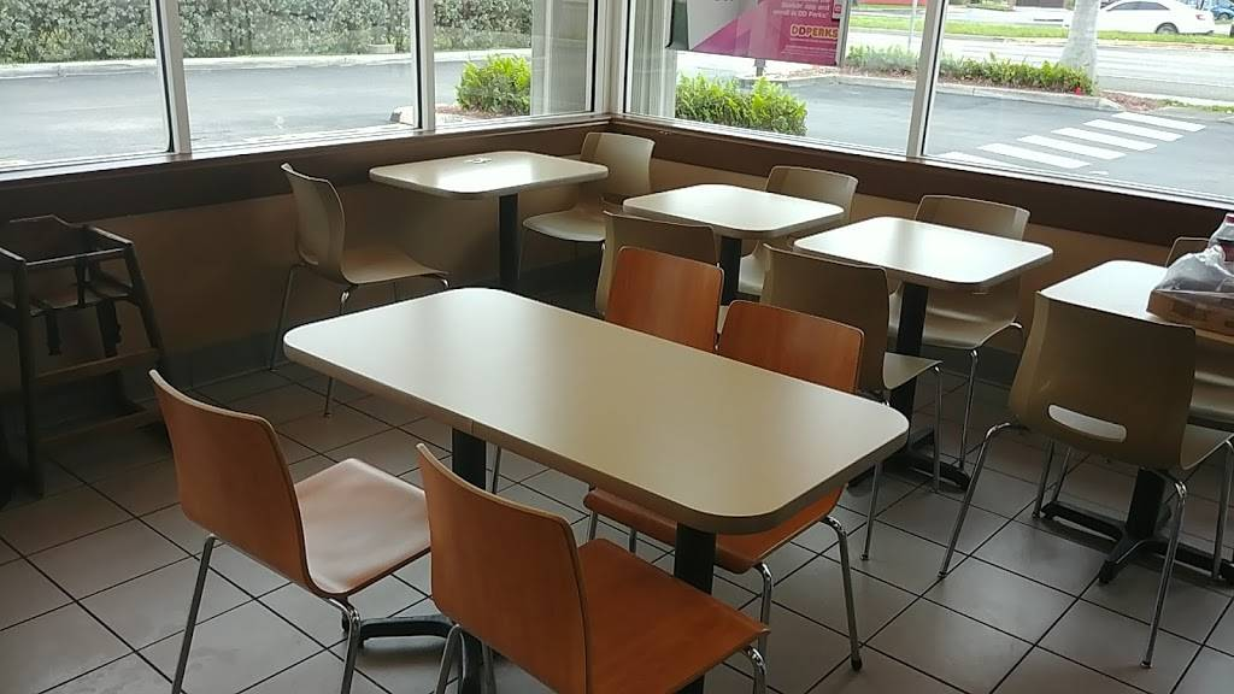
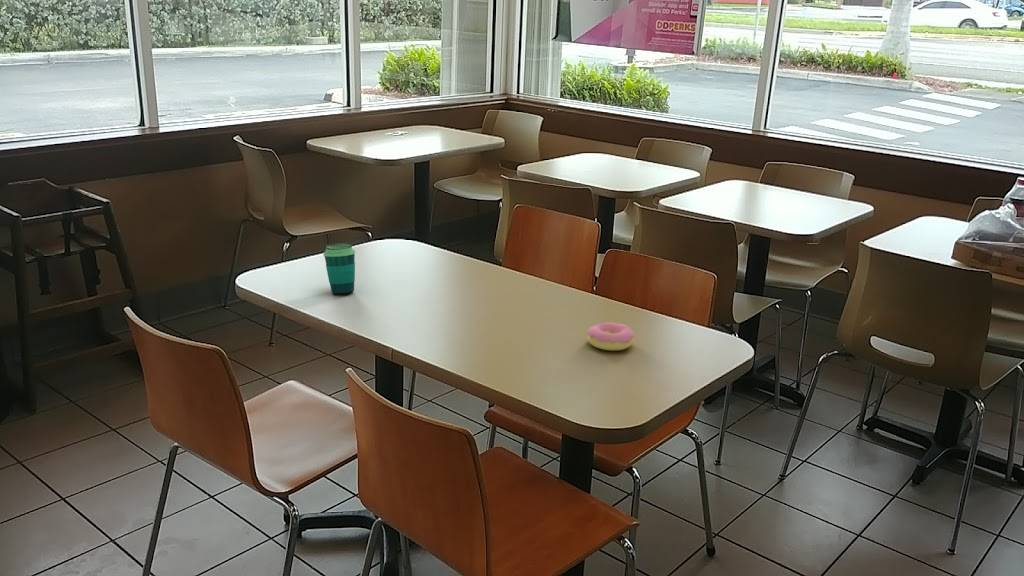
+ donut (610, 335)
+ cup (339, 268)
